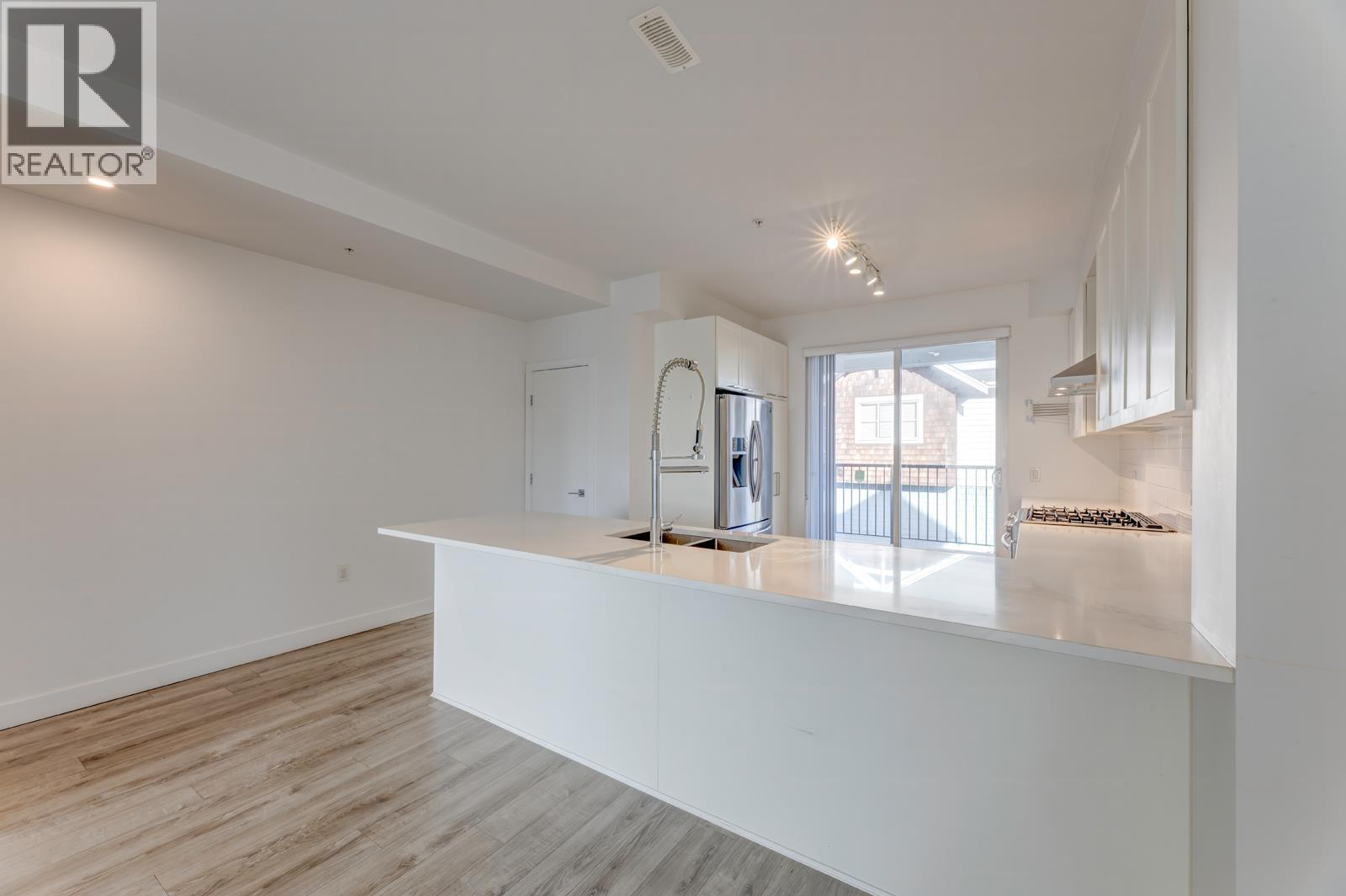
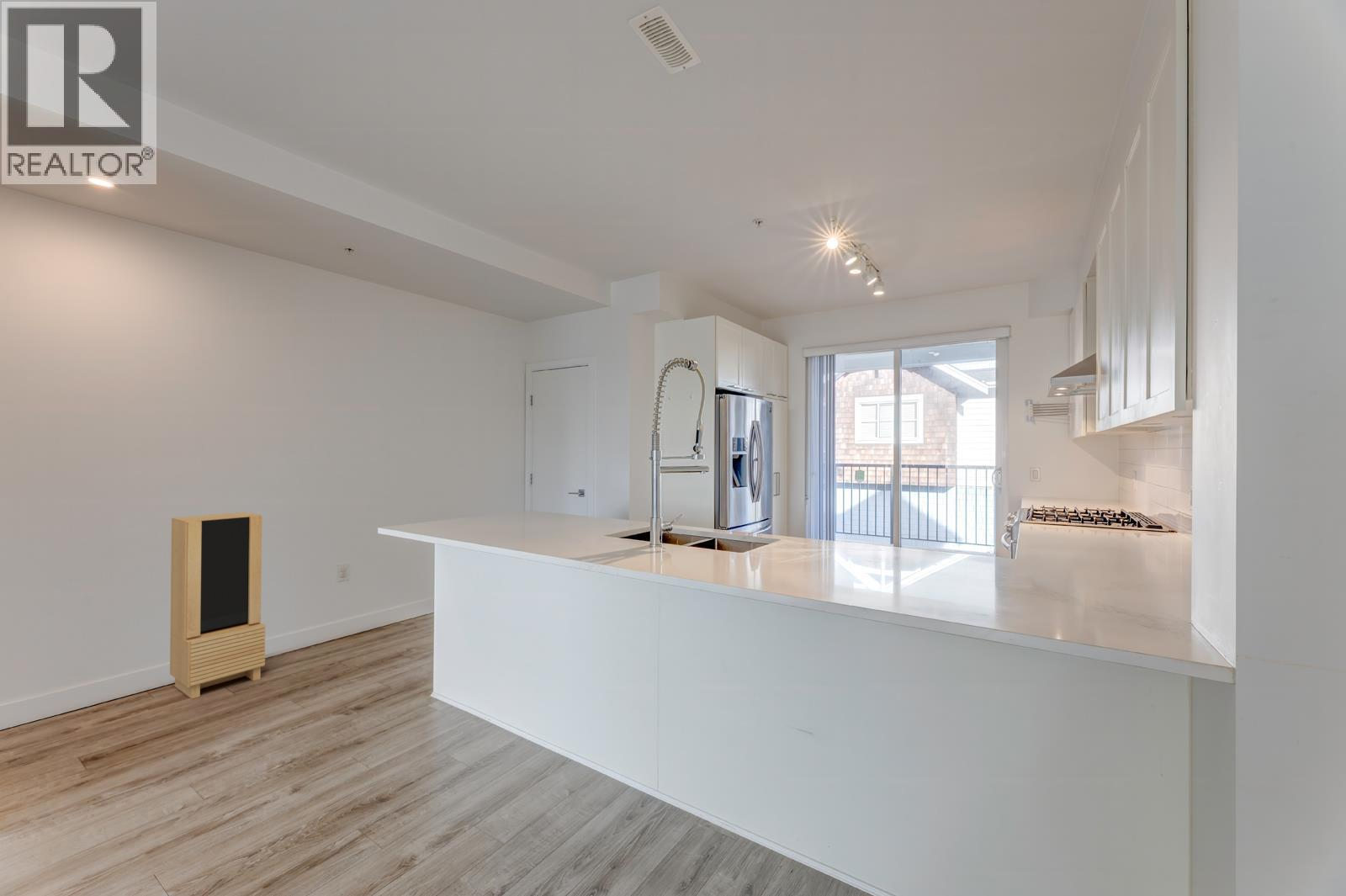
+ storage cabinet (219, 599)
